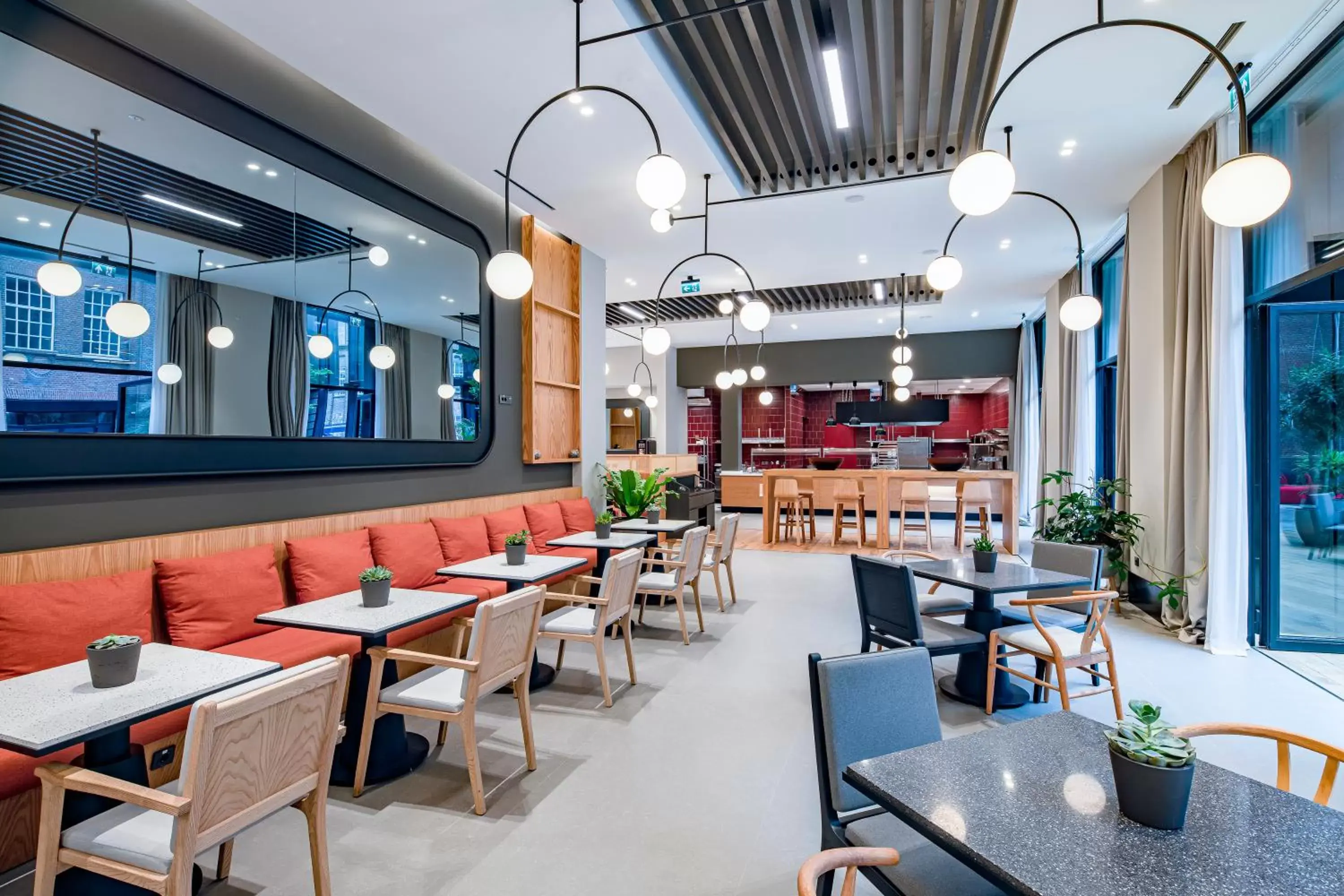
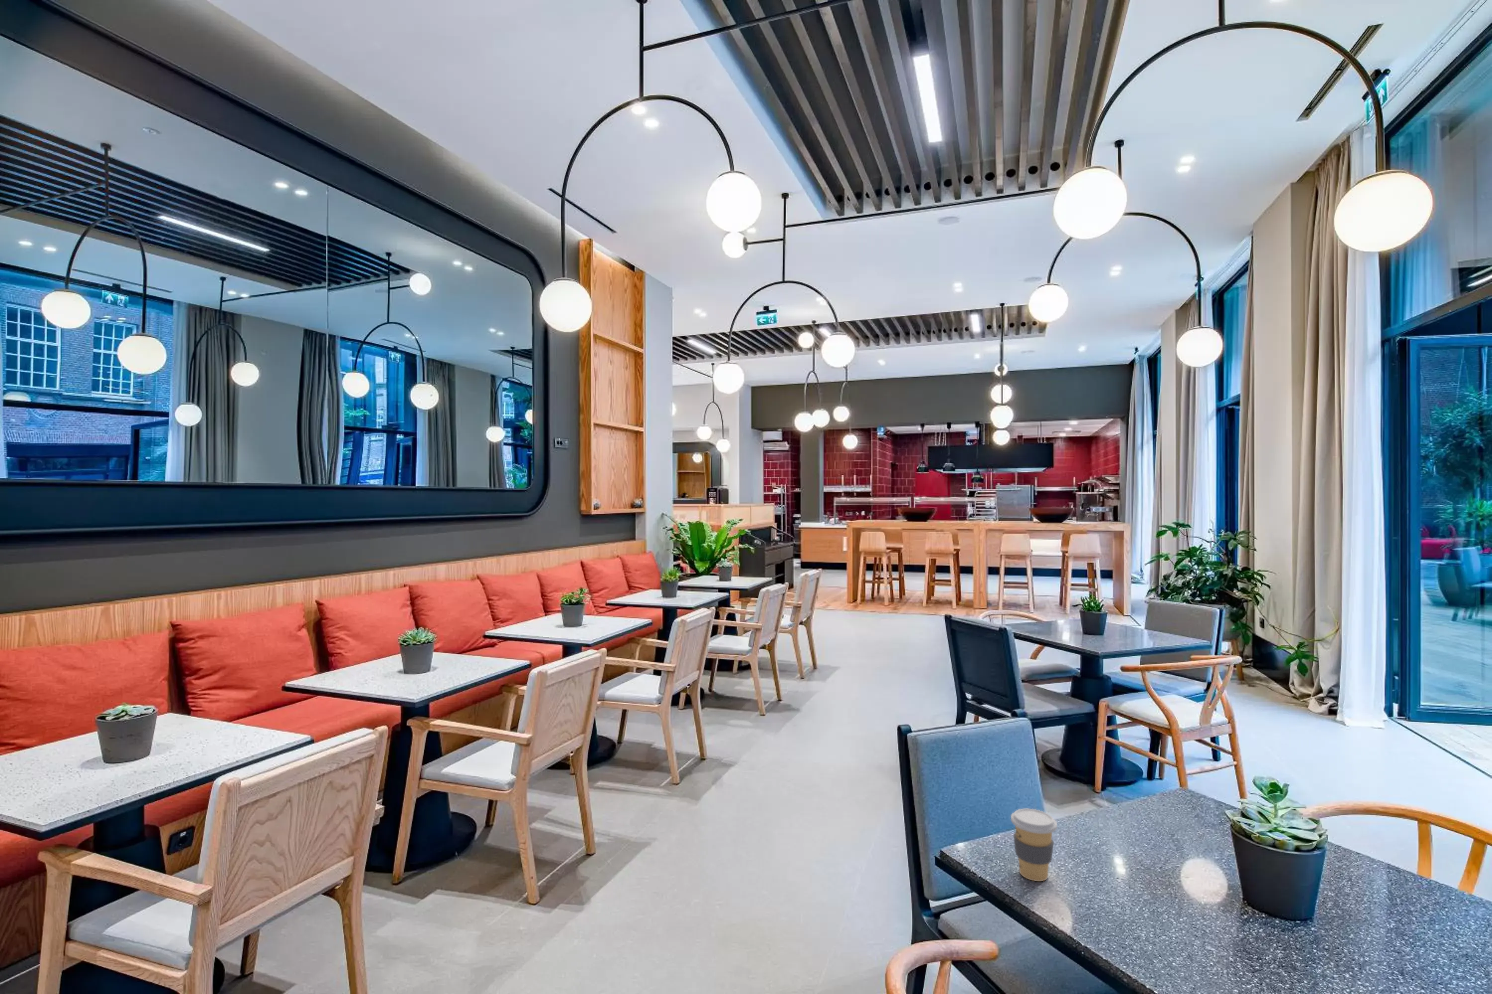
+ coffee cup (1034, 845)
